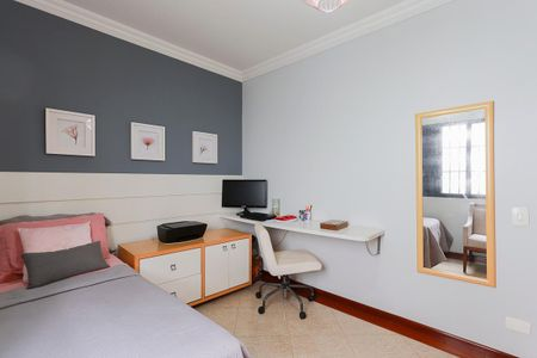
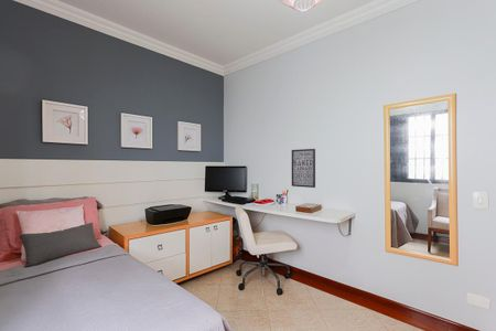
+ wall art (302, 168)
